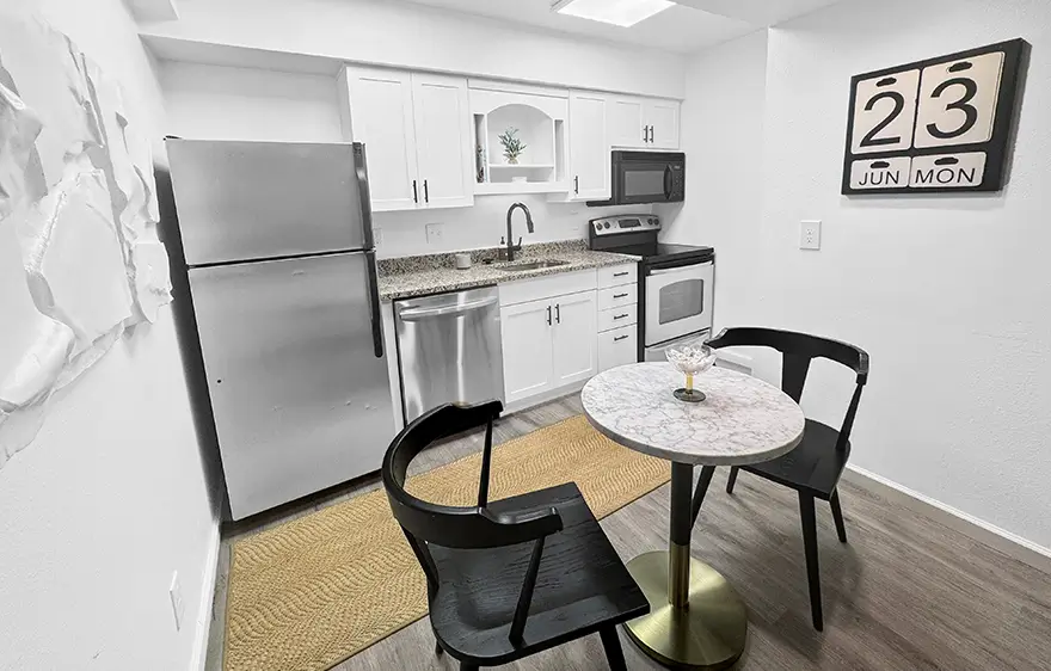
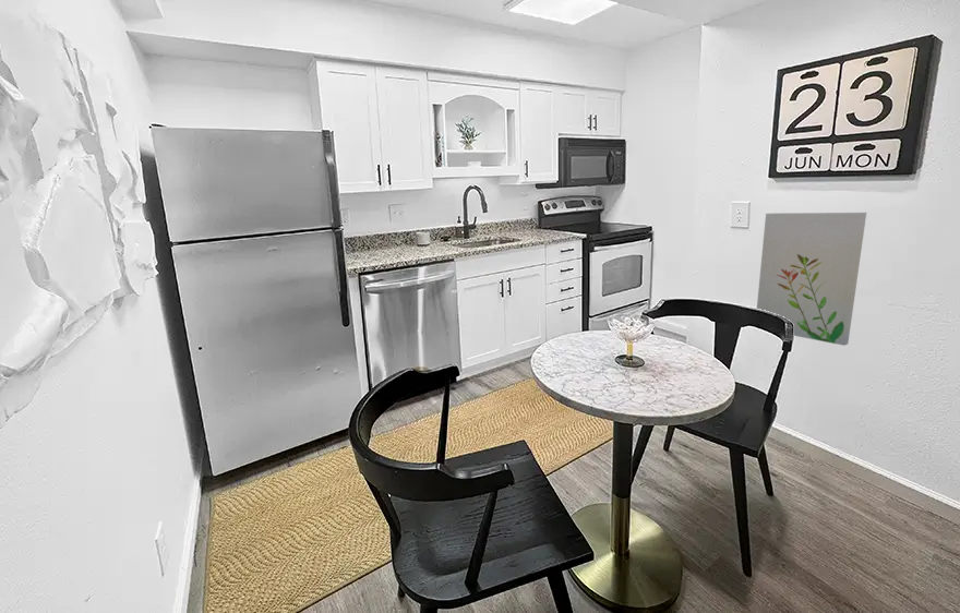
+ wall art (805, 276)
